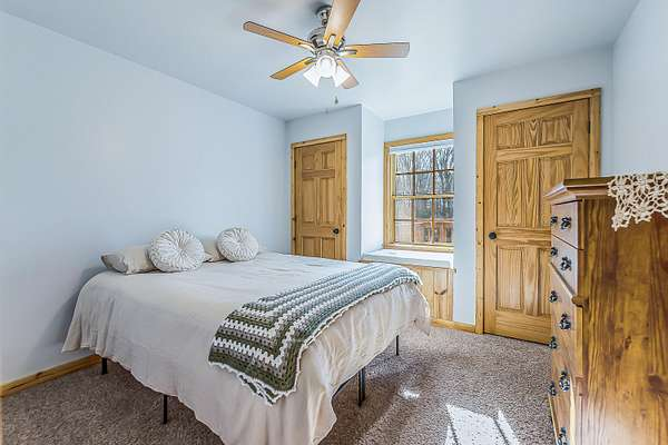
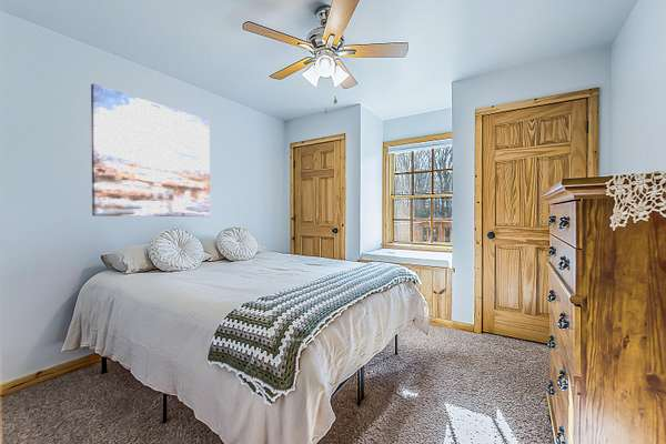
+ wall art (159, 160)
